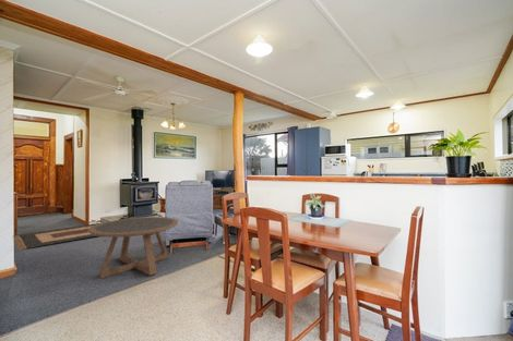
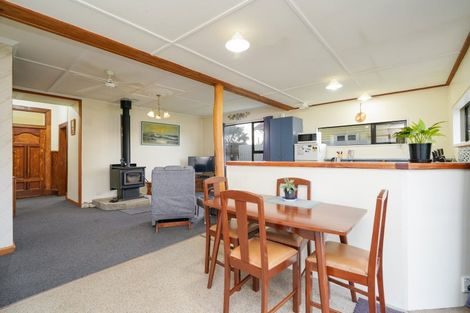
- coffee table (144, 245)
- rug (86, 230)
